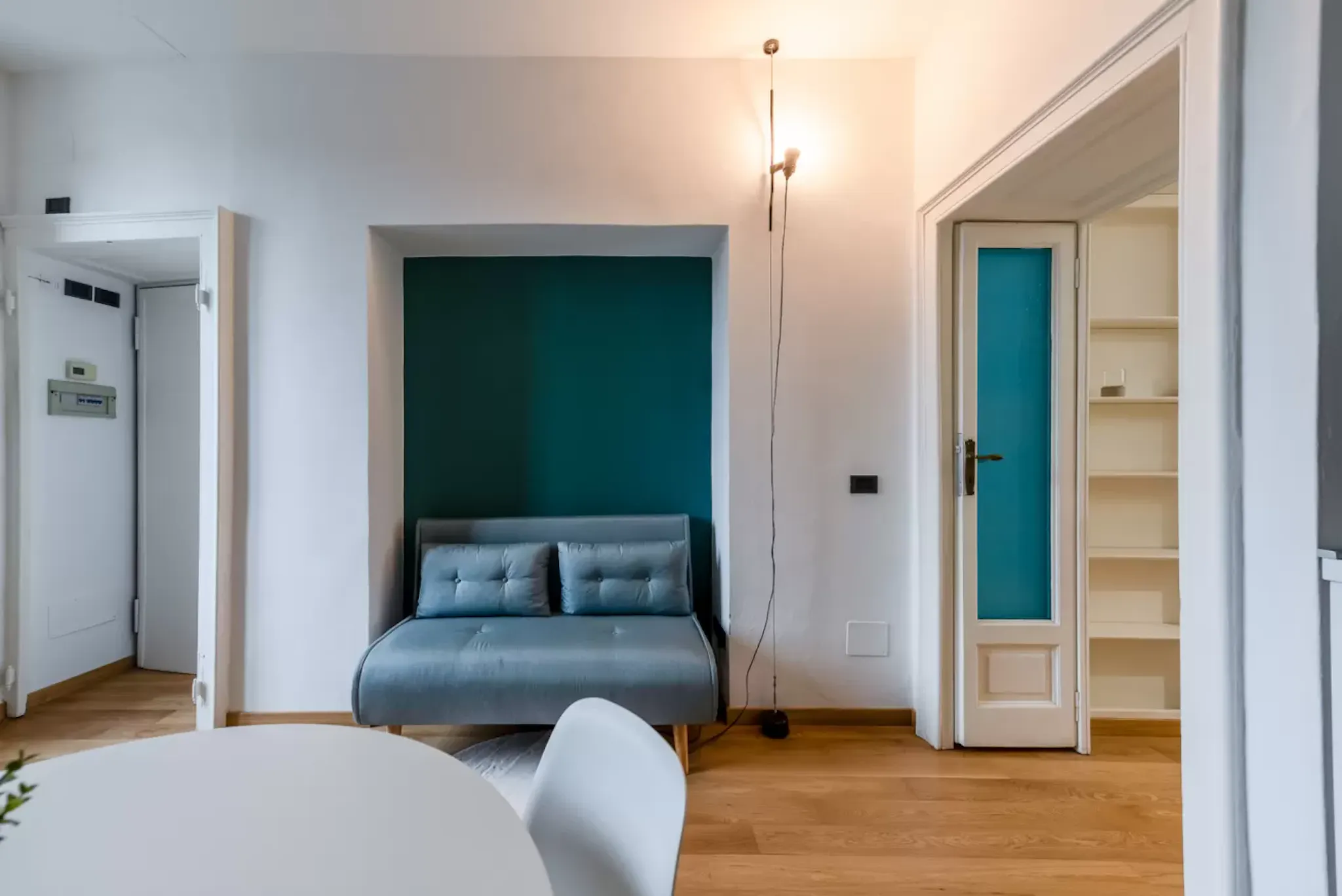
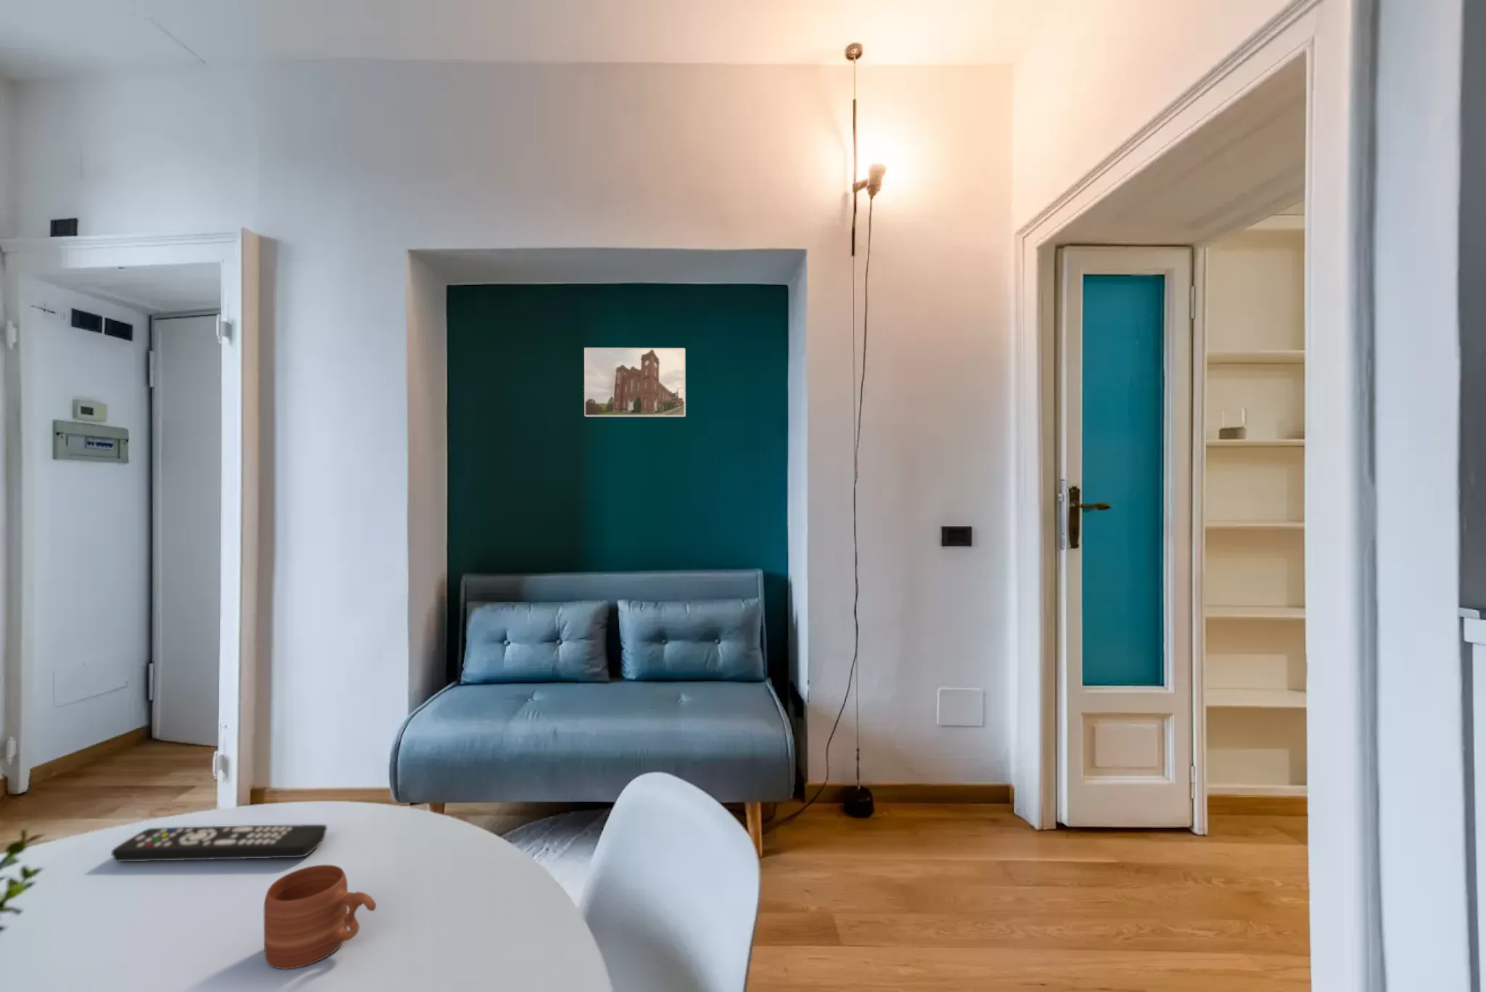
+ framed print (634, 382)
+ remote control (223, 844)
+ mug (322, 918)
